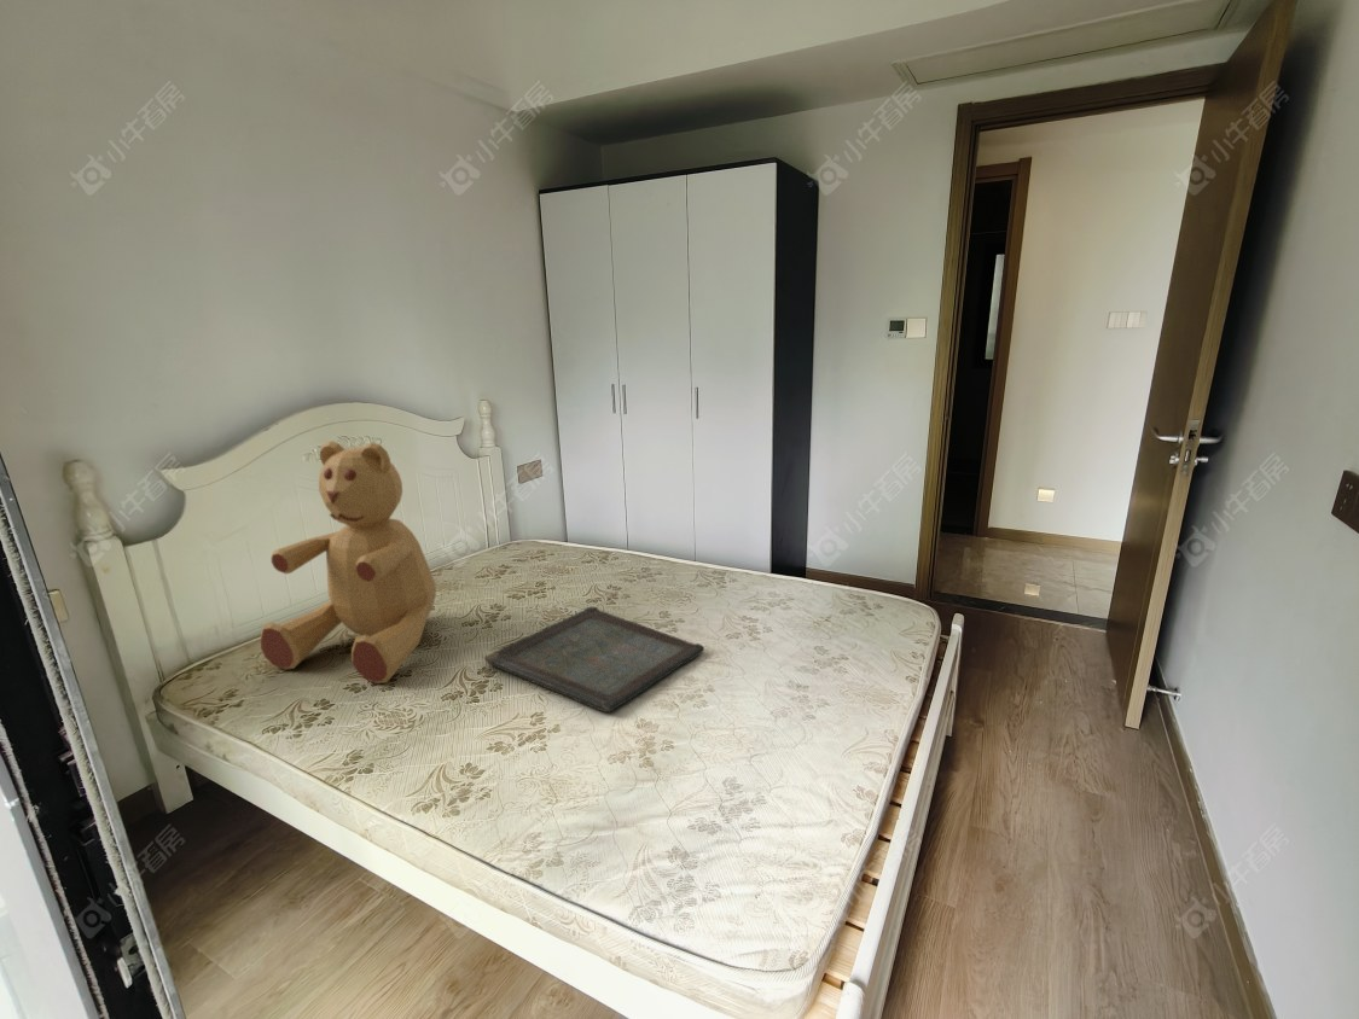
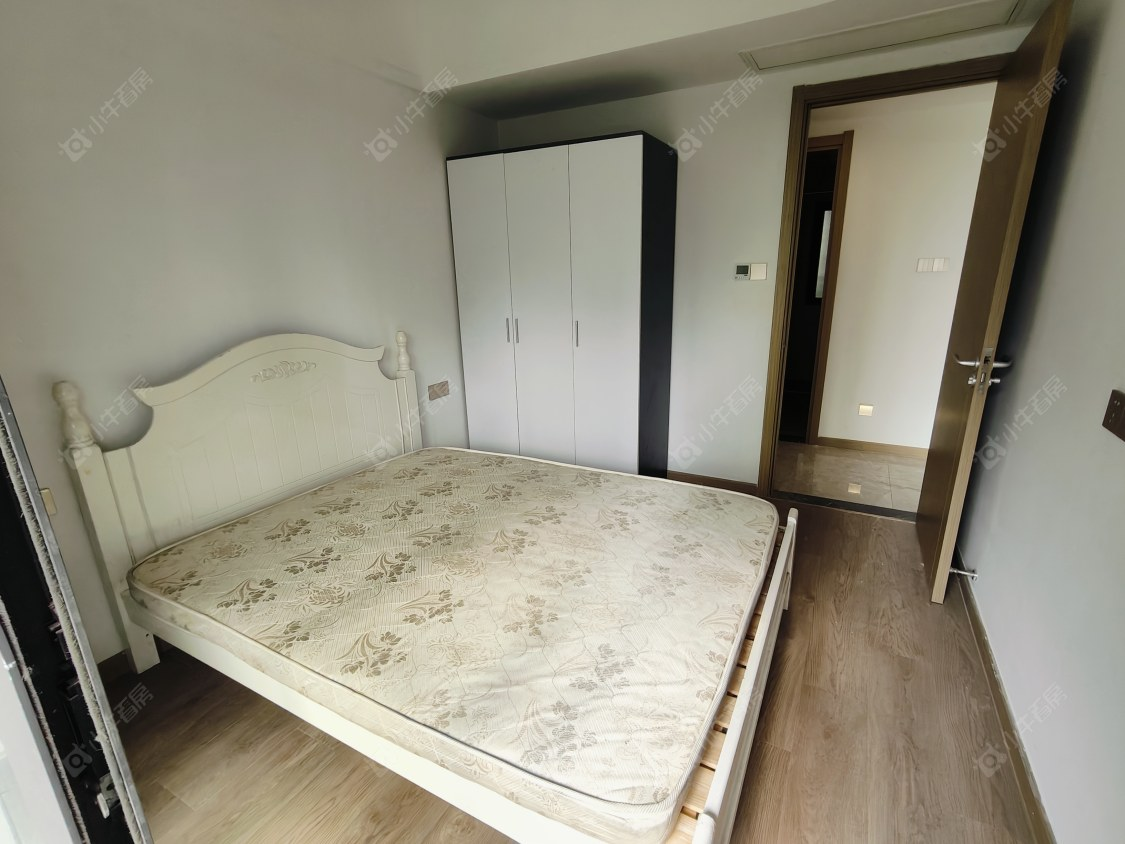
- teddy bear (361, 548)
- serving tray (596, 653)
